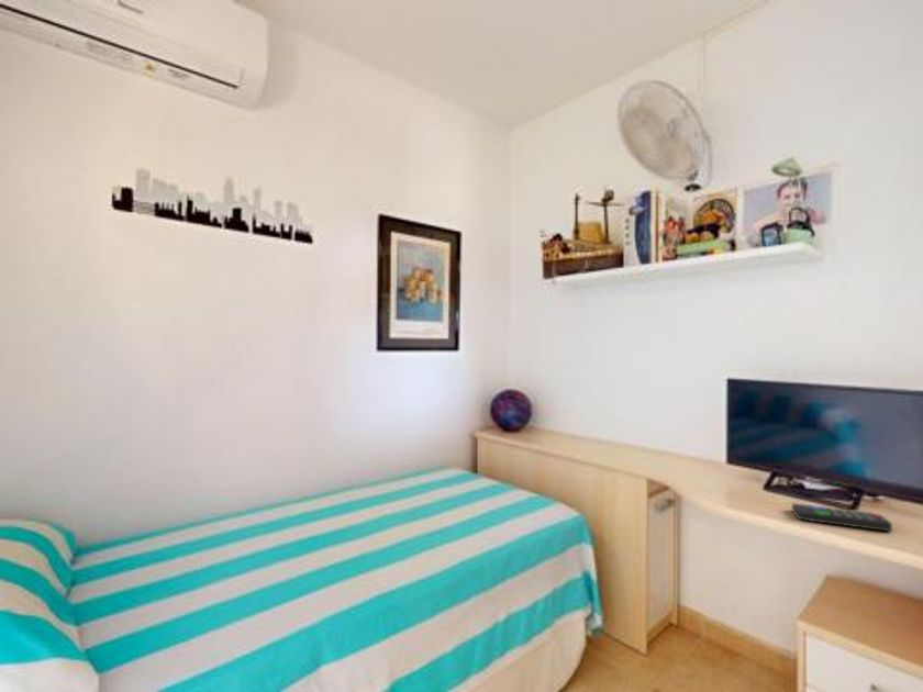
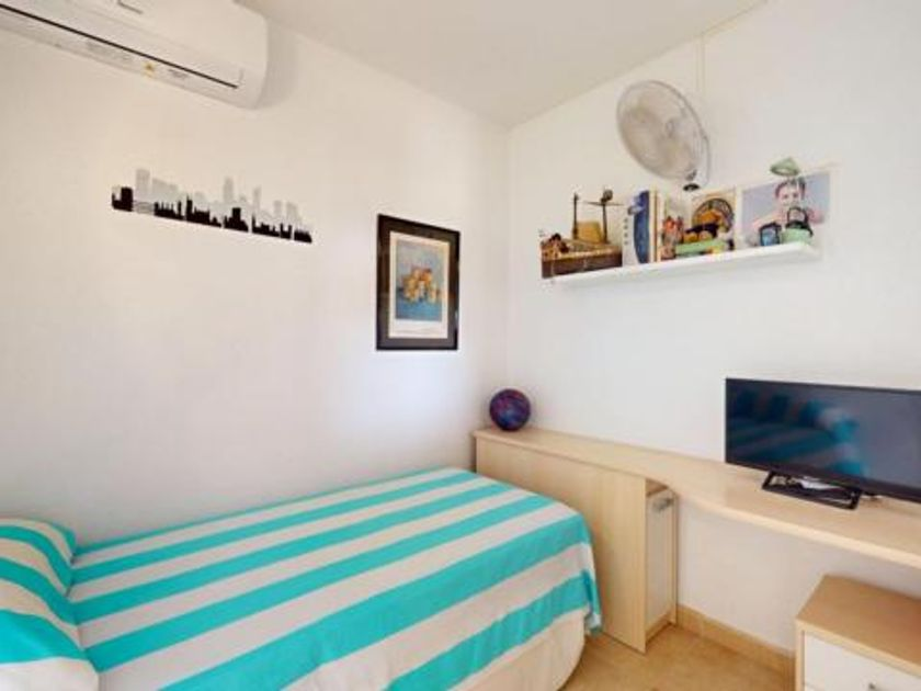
- remote control (838, 515)
